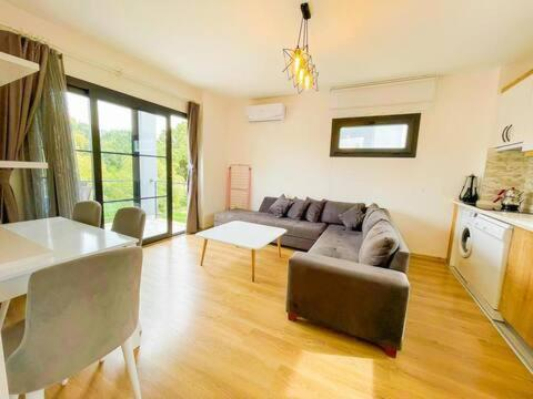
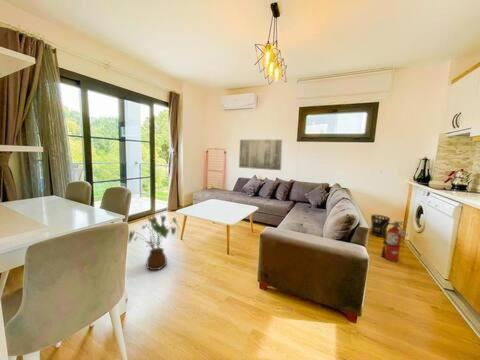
+ wall art (259, 154)
+ wastebasket (379, 225)
+ house plant (154, 243)
+ fire extinguisher (394, 239)
